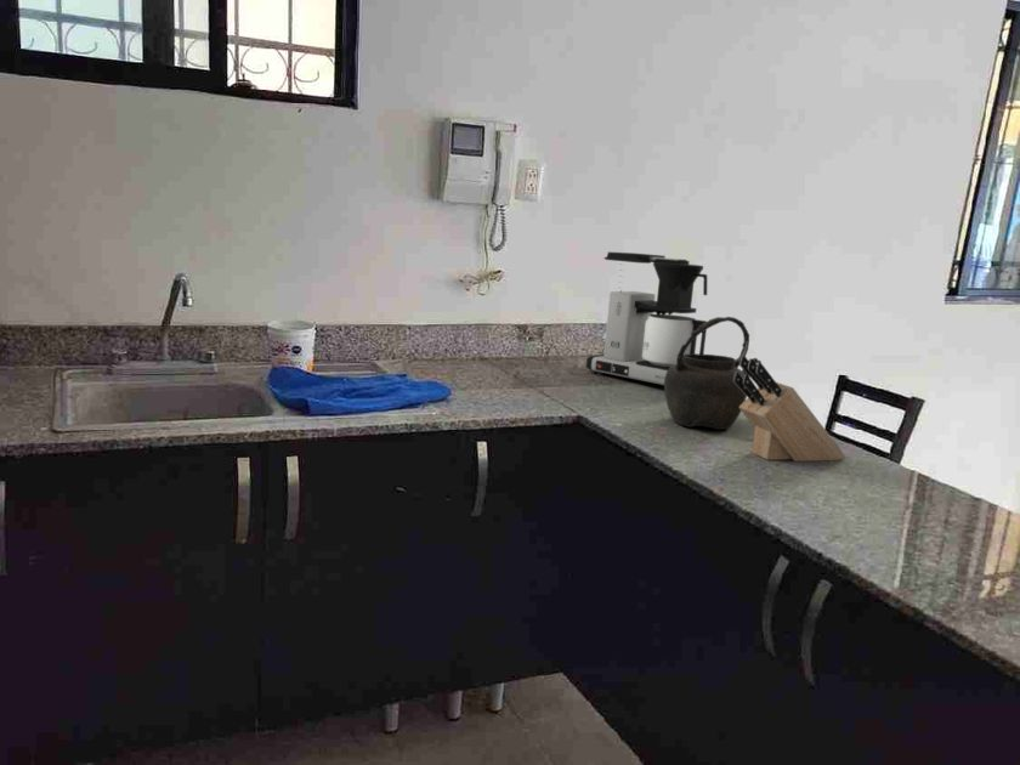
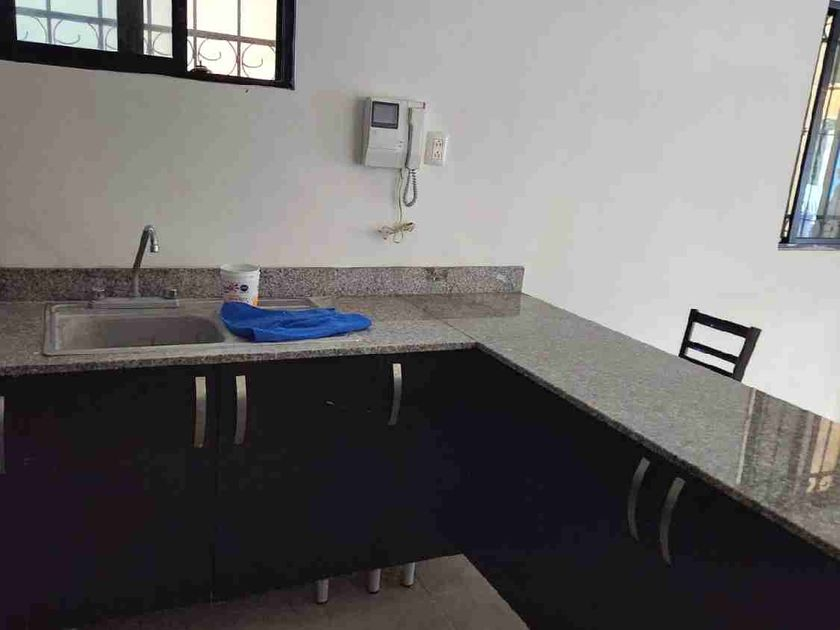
- coffee maker (656, 319)
- kettle (718, 369)
- knife block (787, 407)
